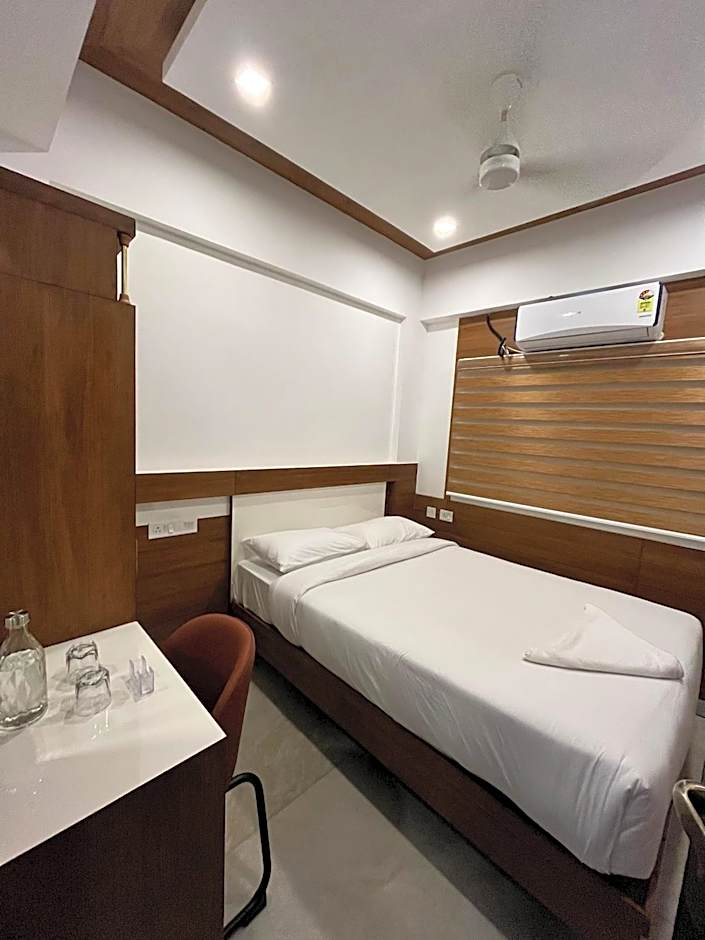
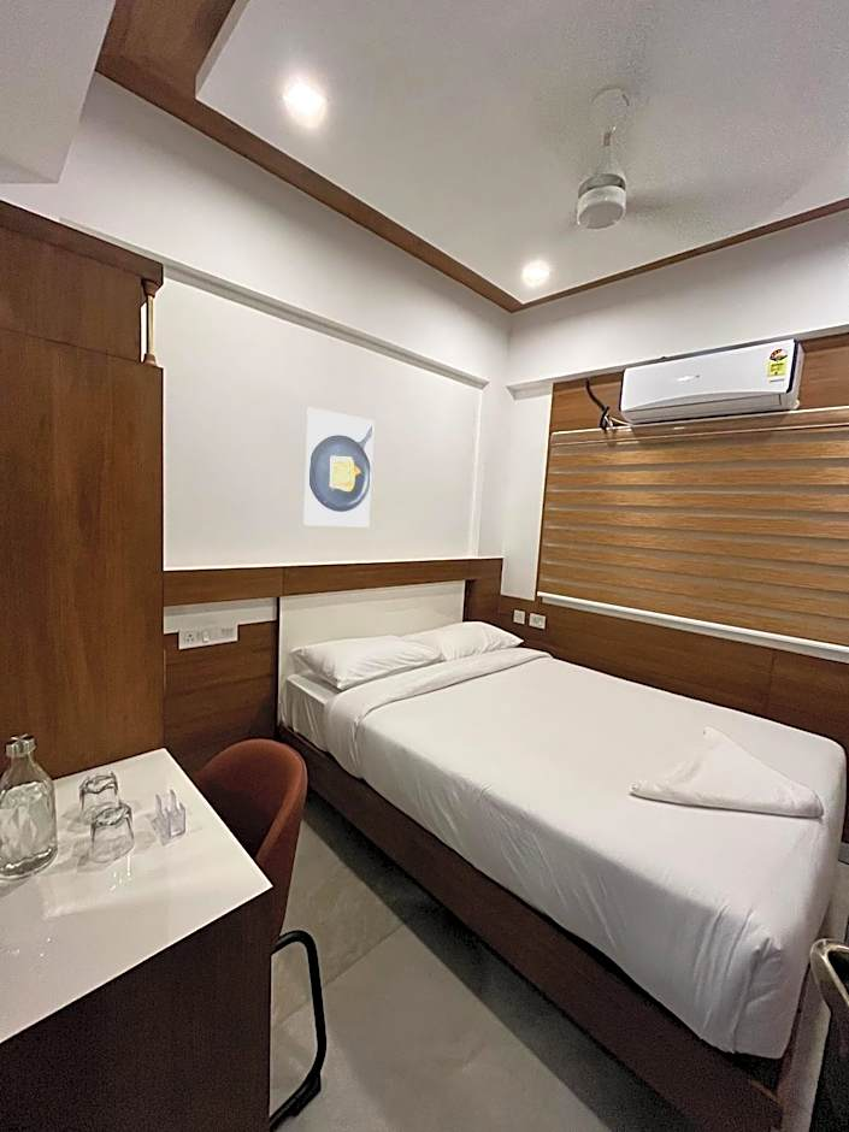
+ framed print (340, 471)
